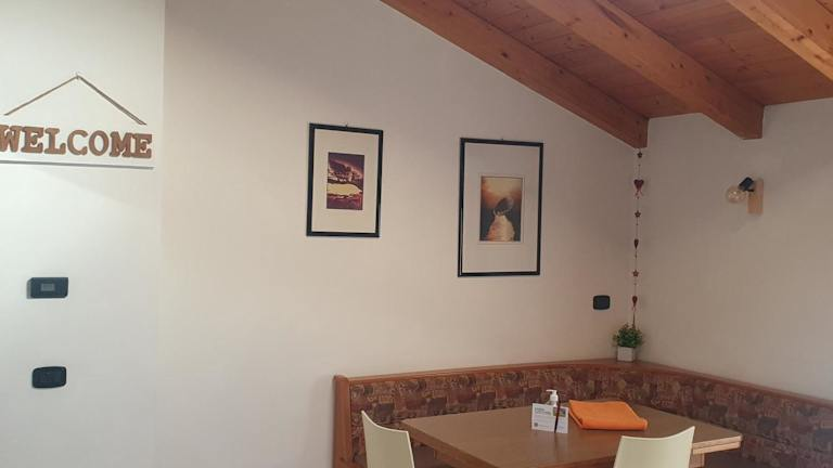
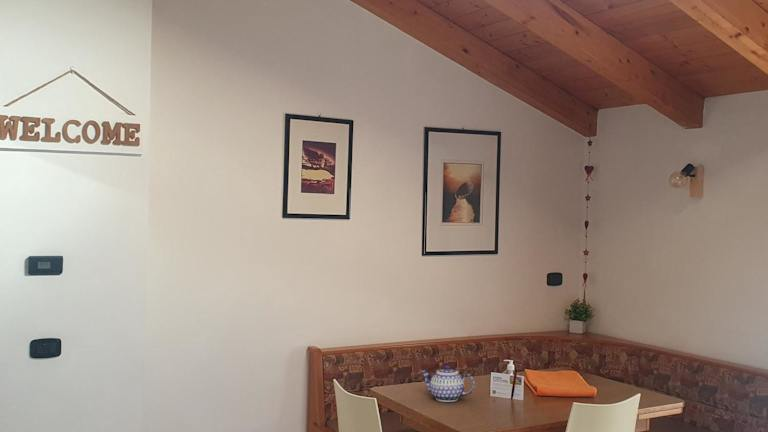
+ teapot (447, 382)
